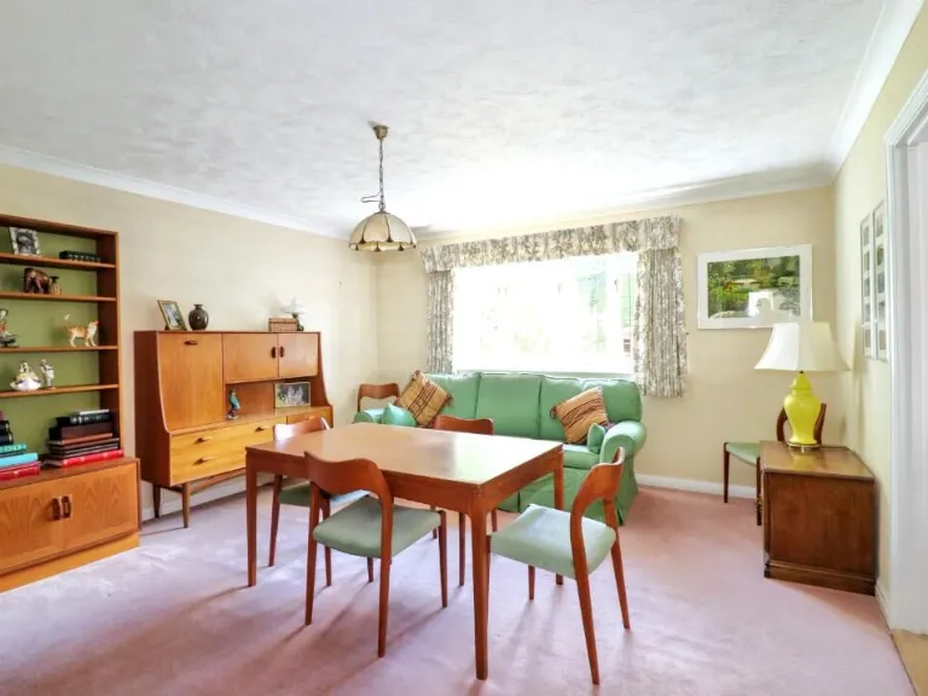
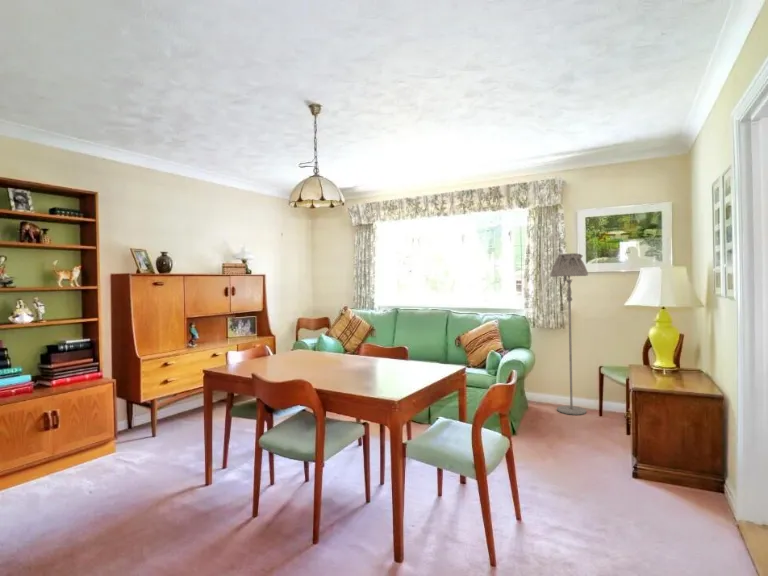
+ floor lamp (569, 332)
